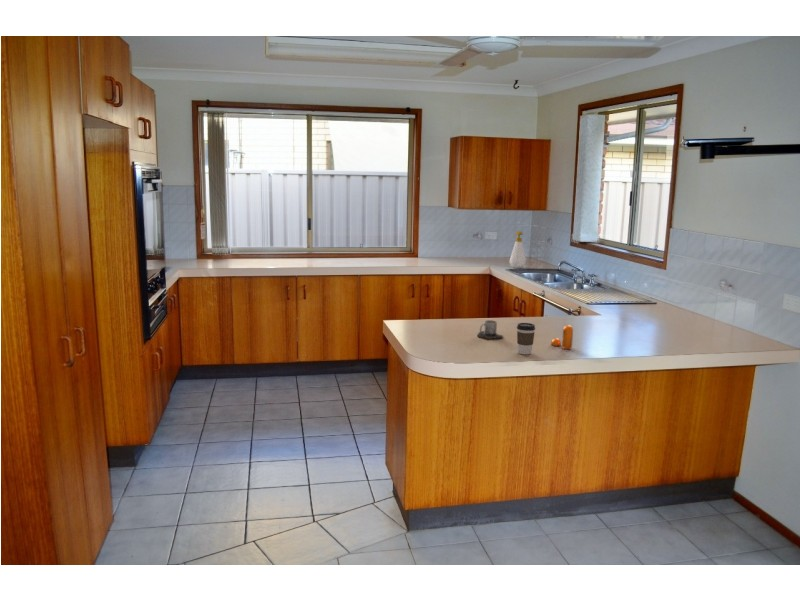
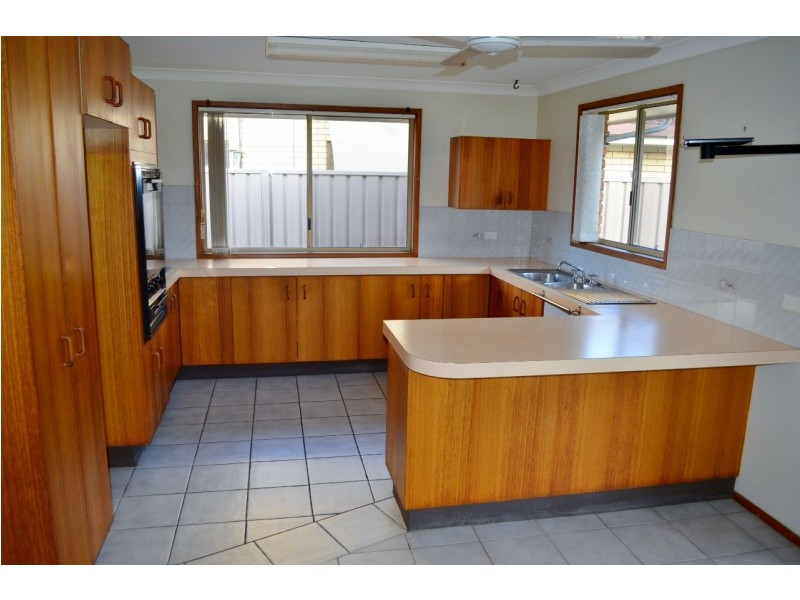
- mug (488, 328)
- pepper shaker (563, 335)
- coffee cup (525, 338)
- soap bottle (518, 249)
